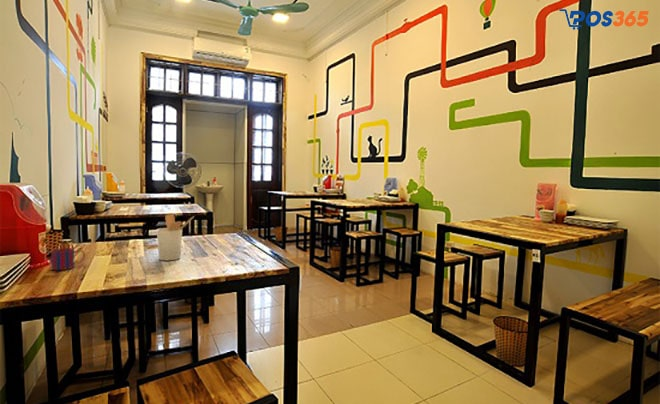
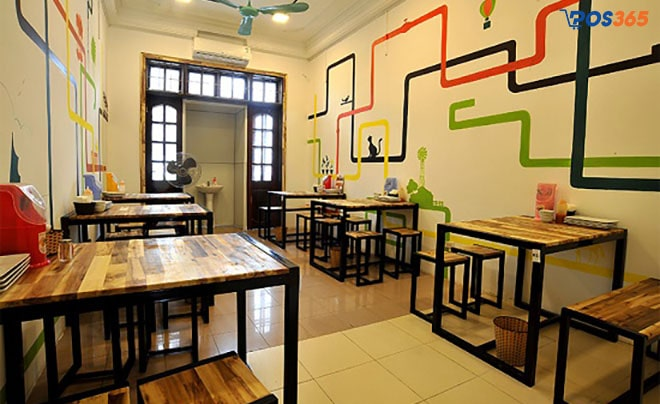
- utensil holder (176, 236)
- mug (68, 258)
